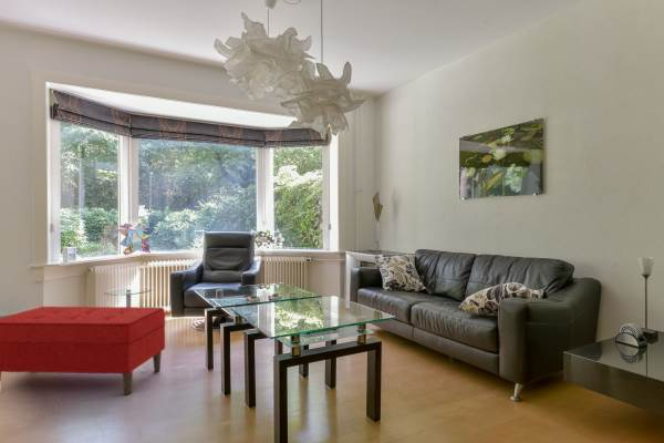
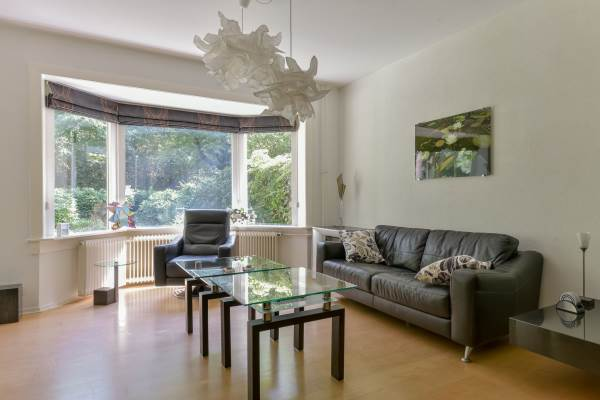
- bench (81, 347)
